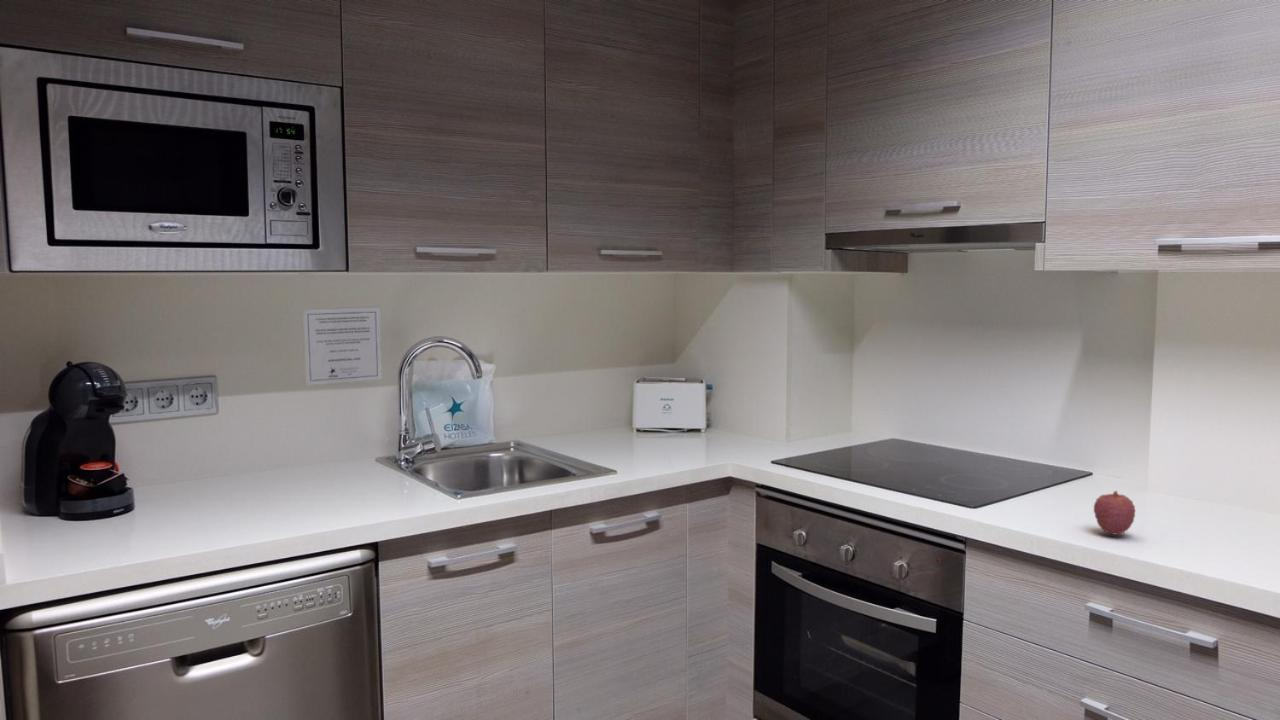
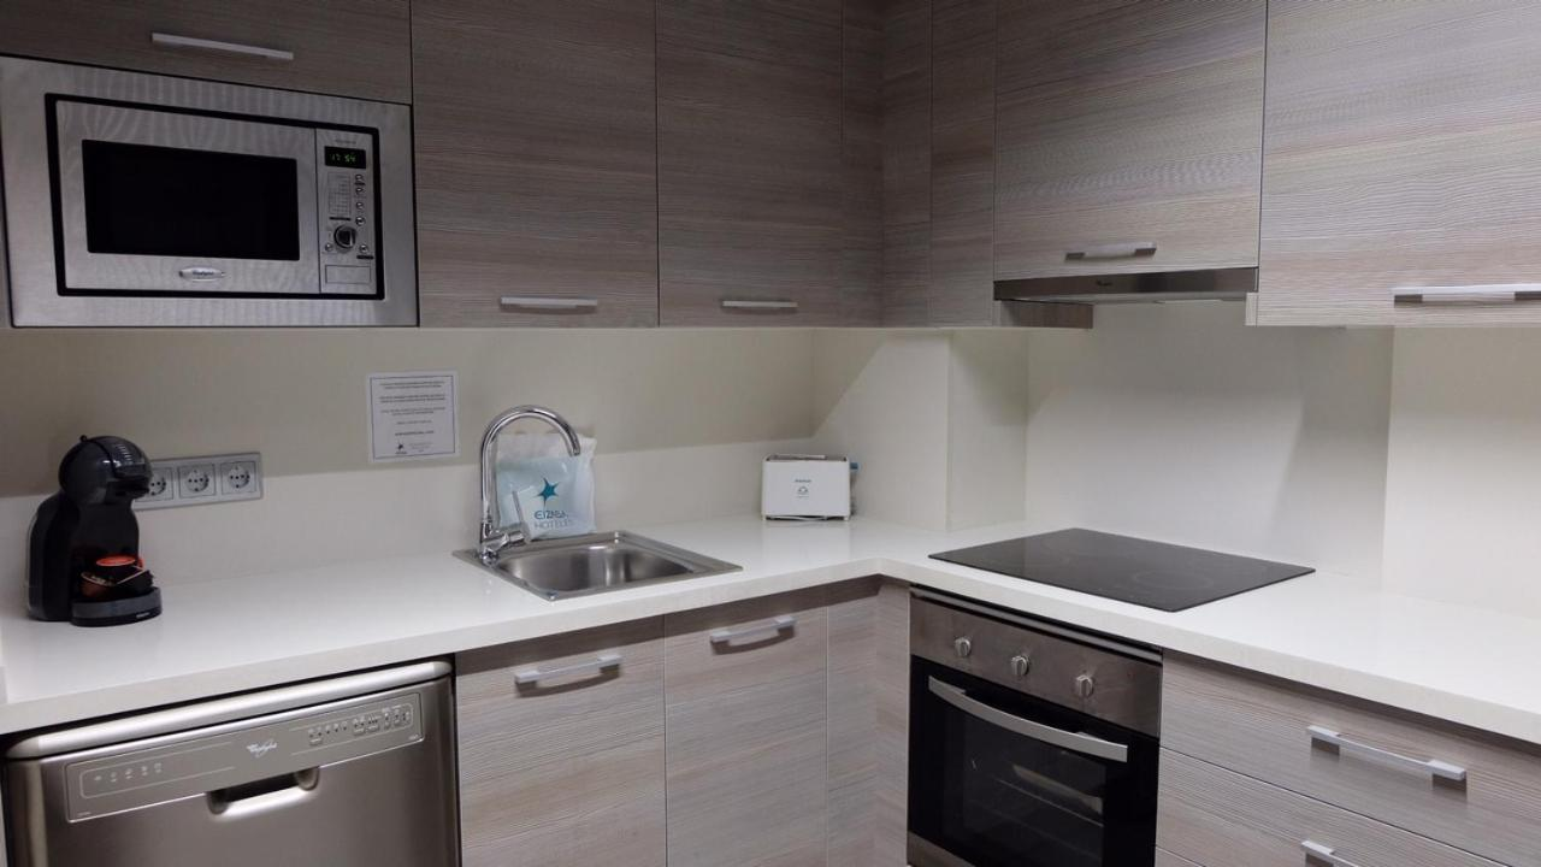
- fruit (1114, 512)
